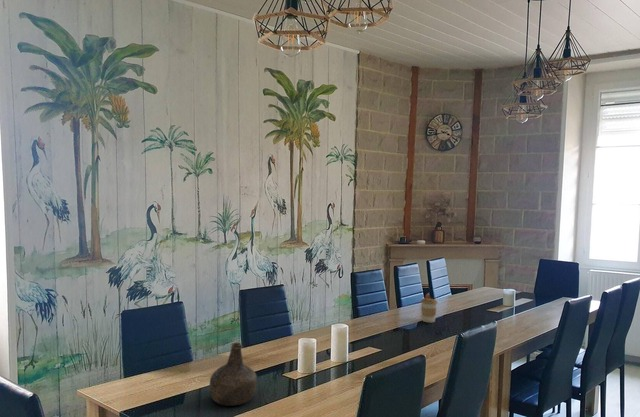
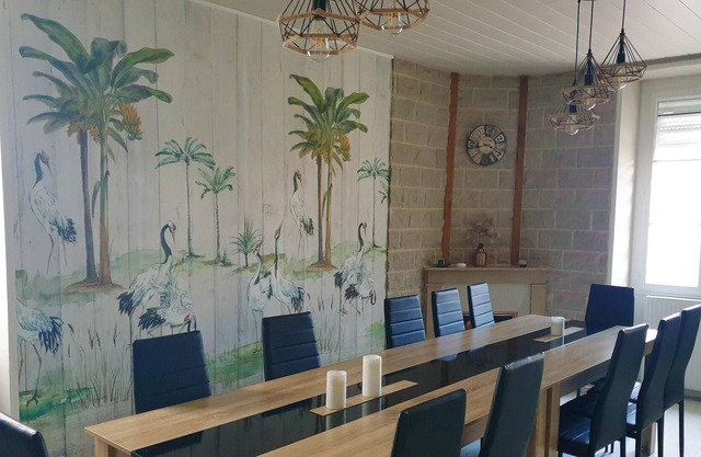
- coffee cup (428, 309)
- bottle (233, 371)
